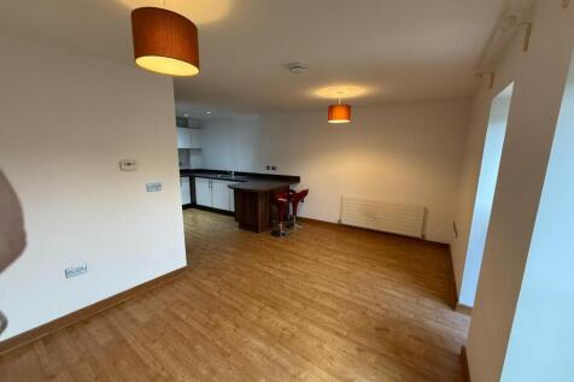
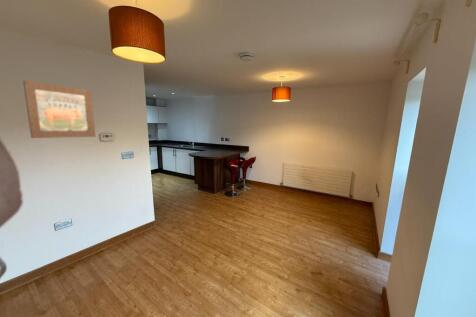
+ wall art (63, 112)
